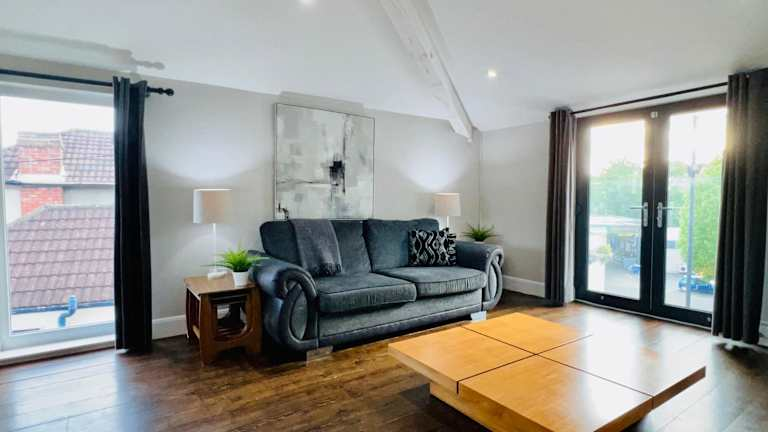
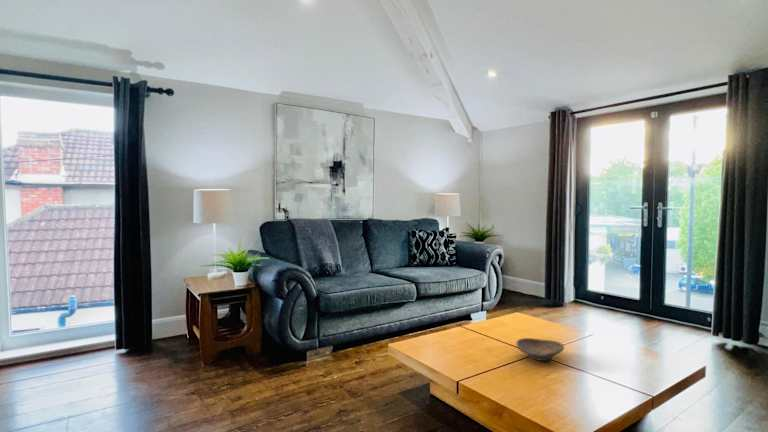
+ decorative bowl (539, 350)
